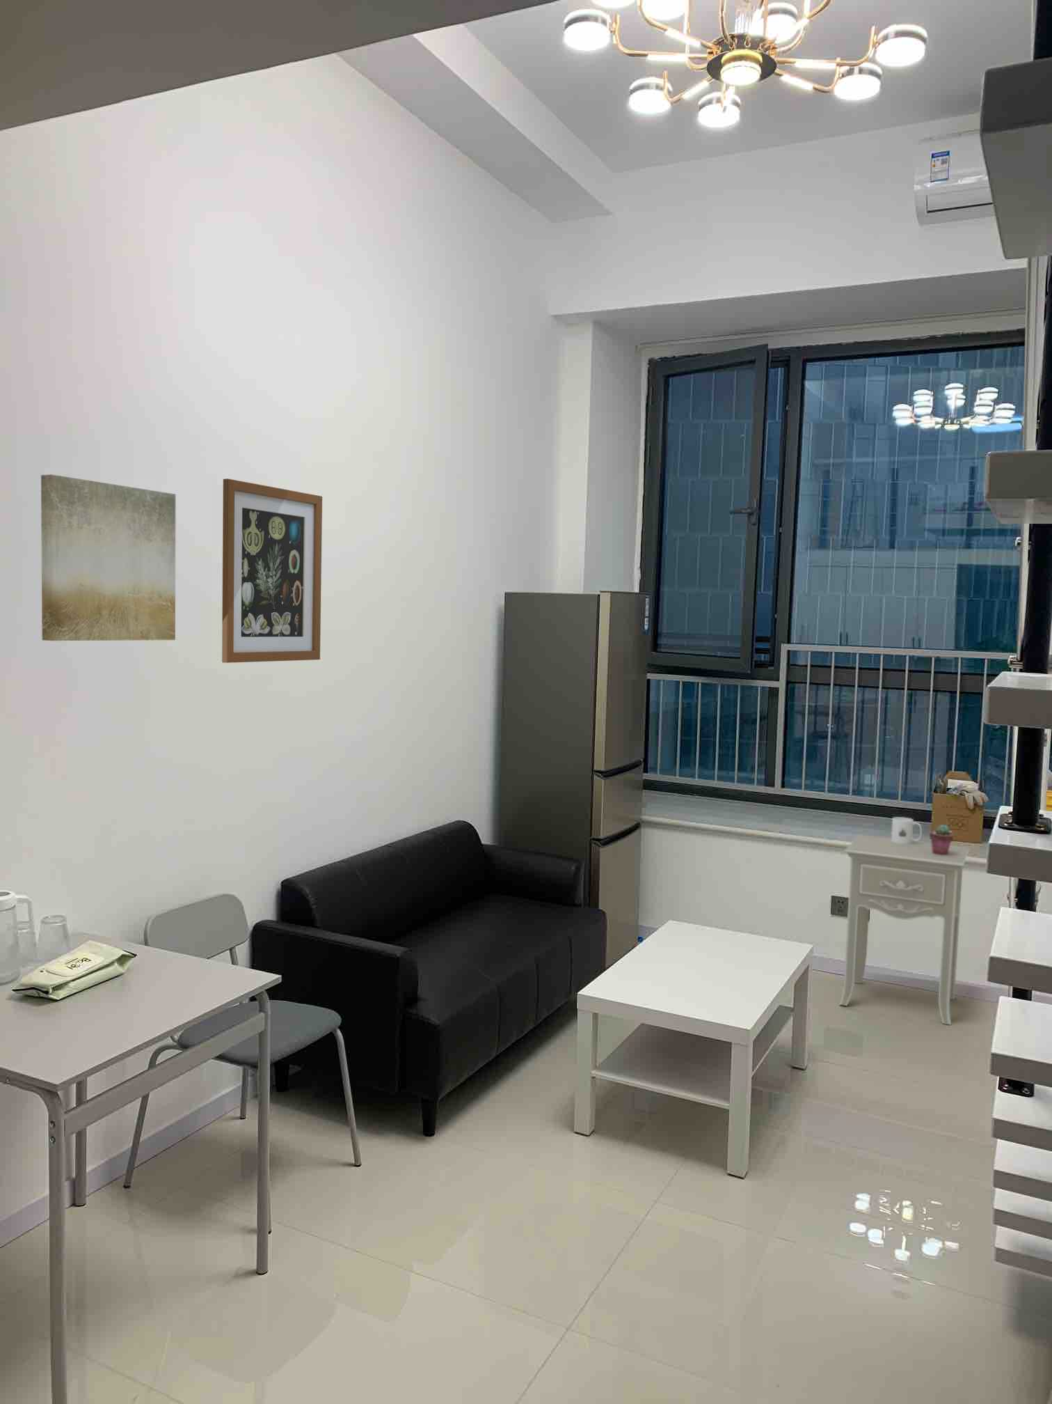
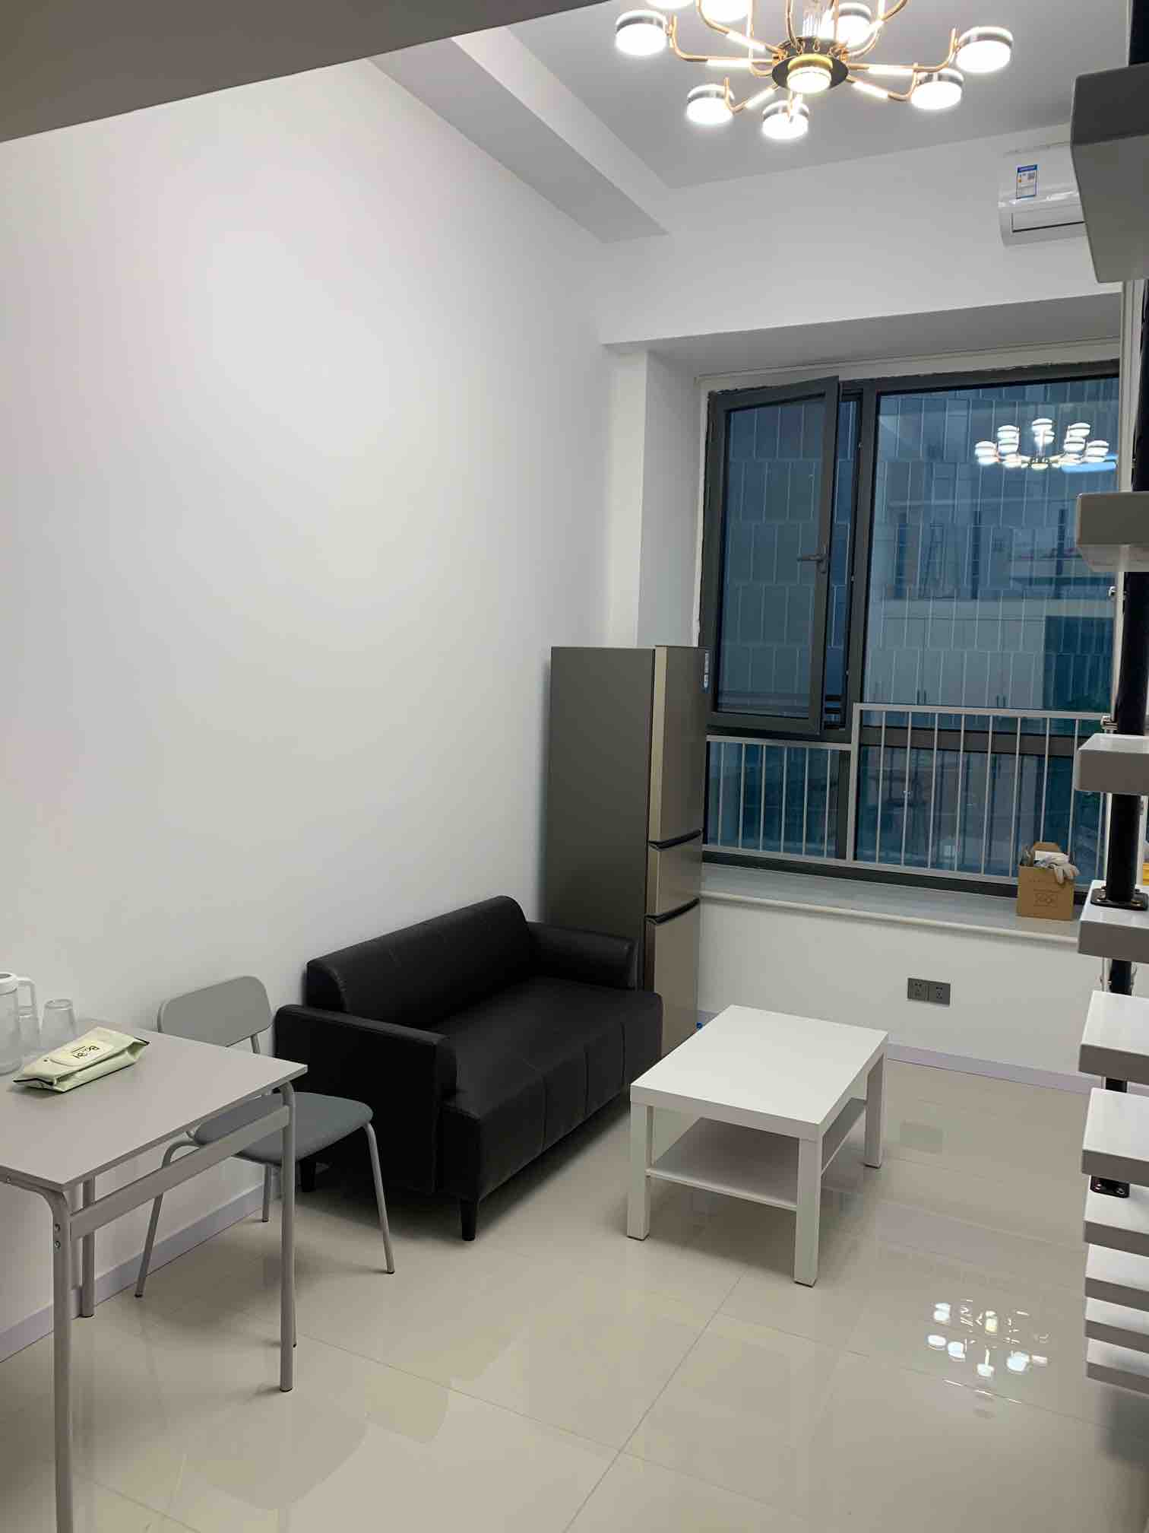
- nightstand (903, 920)
- wall art (112, 563)
- mug (906, 830)
- wall art (274, 575)
- potted succulent (941, 838)
